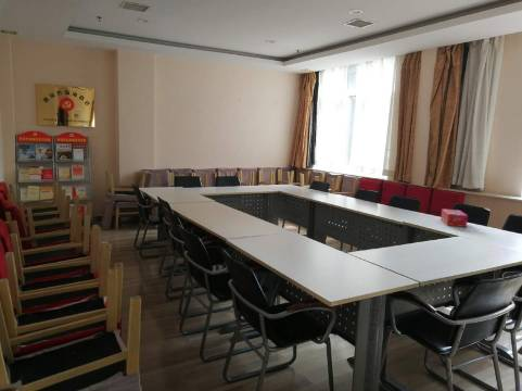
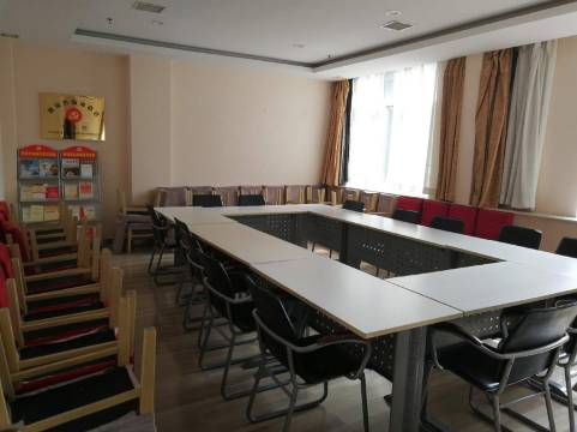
- tissue box (454, 217)
